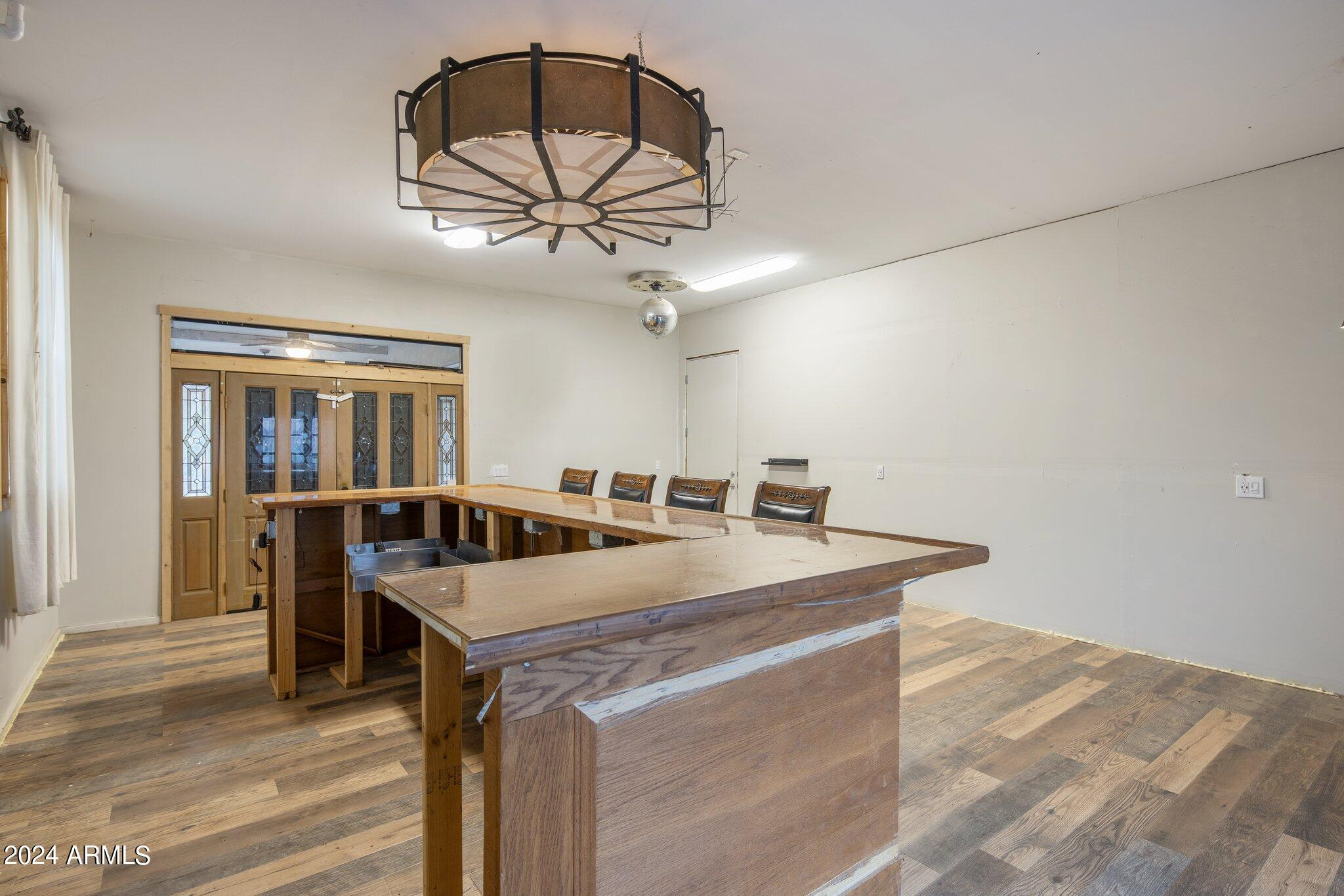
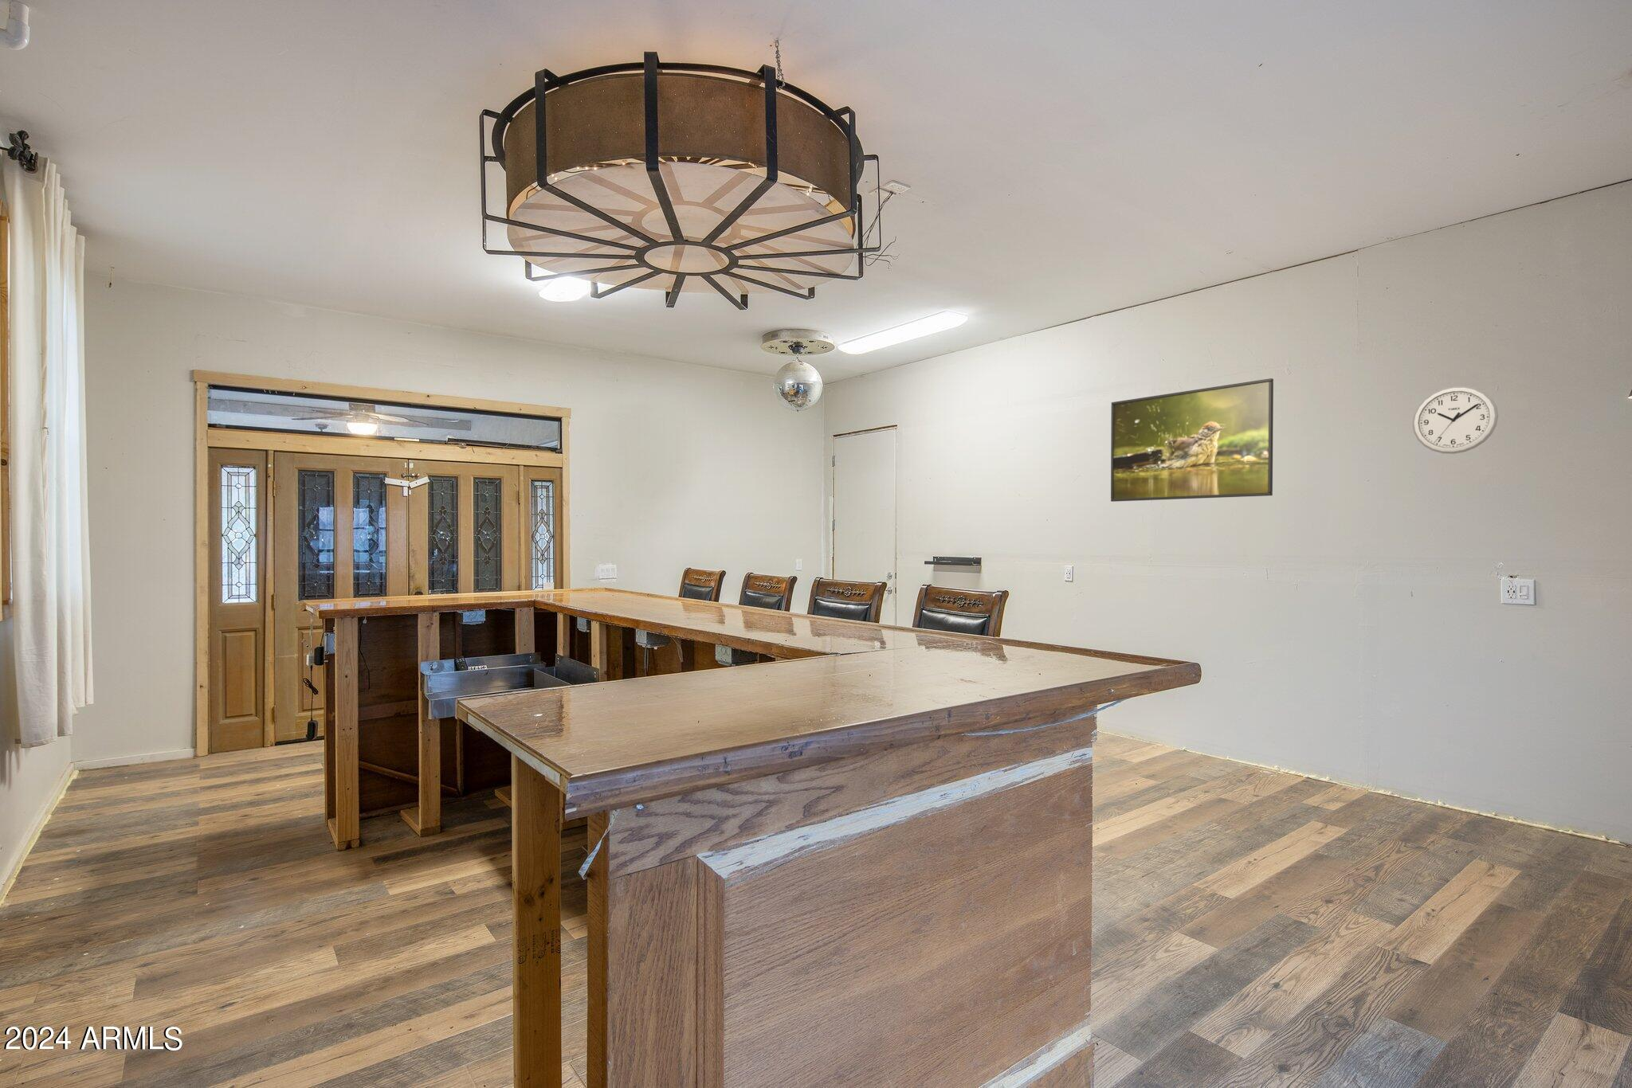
+ wall clock (1452, 420)
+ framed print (1185, 444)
